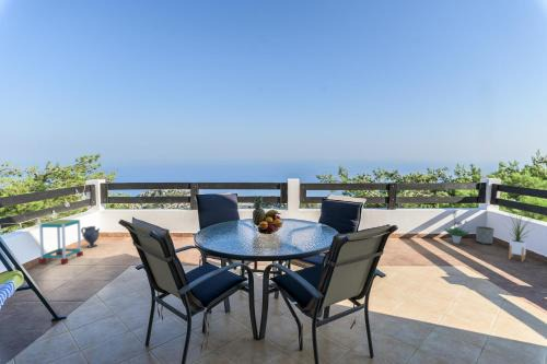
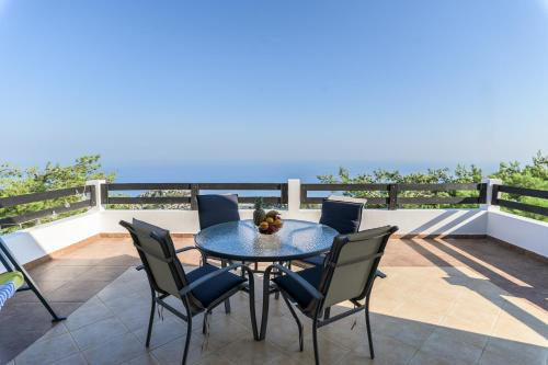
- side table (59, 240)
- potted plant (456, 226)
- planter (484, 235)
- house plant (519, 235)
- ceramic jug (91, 236)
